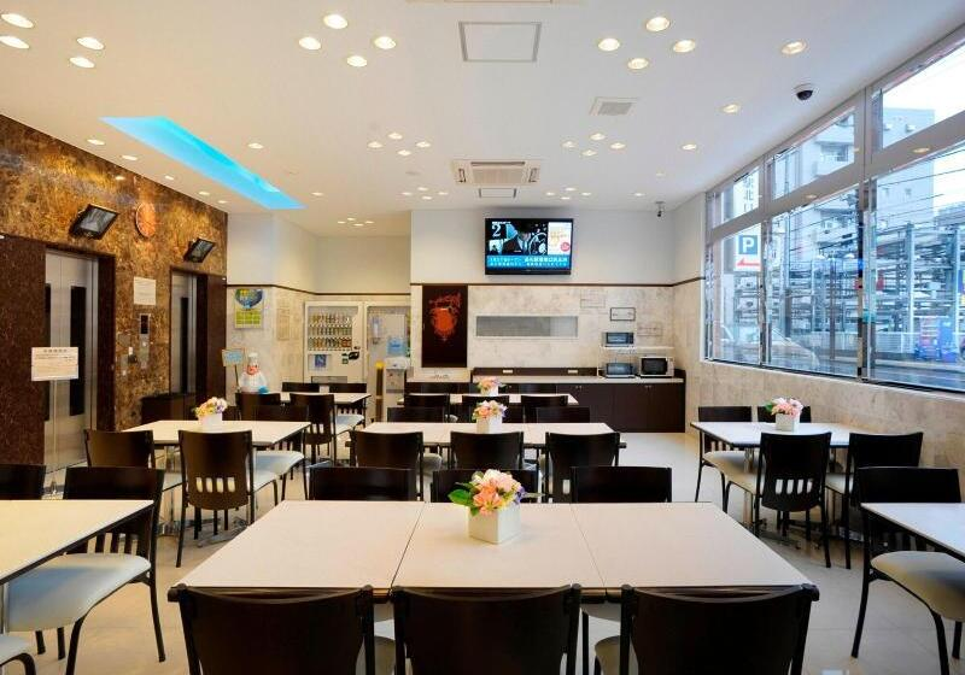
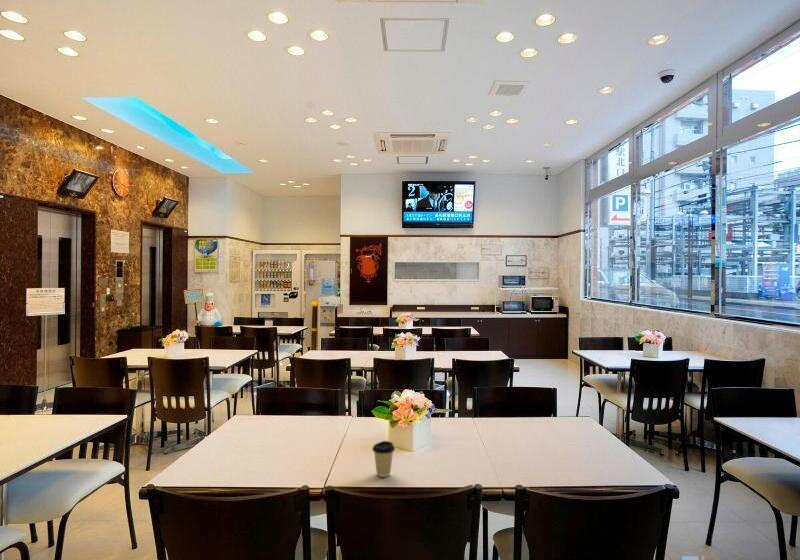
+ coffee cup (383, 459)
